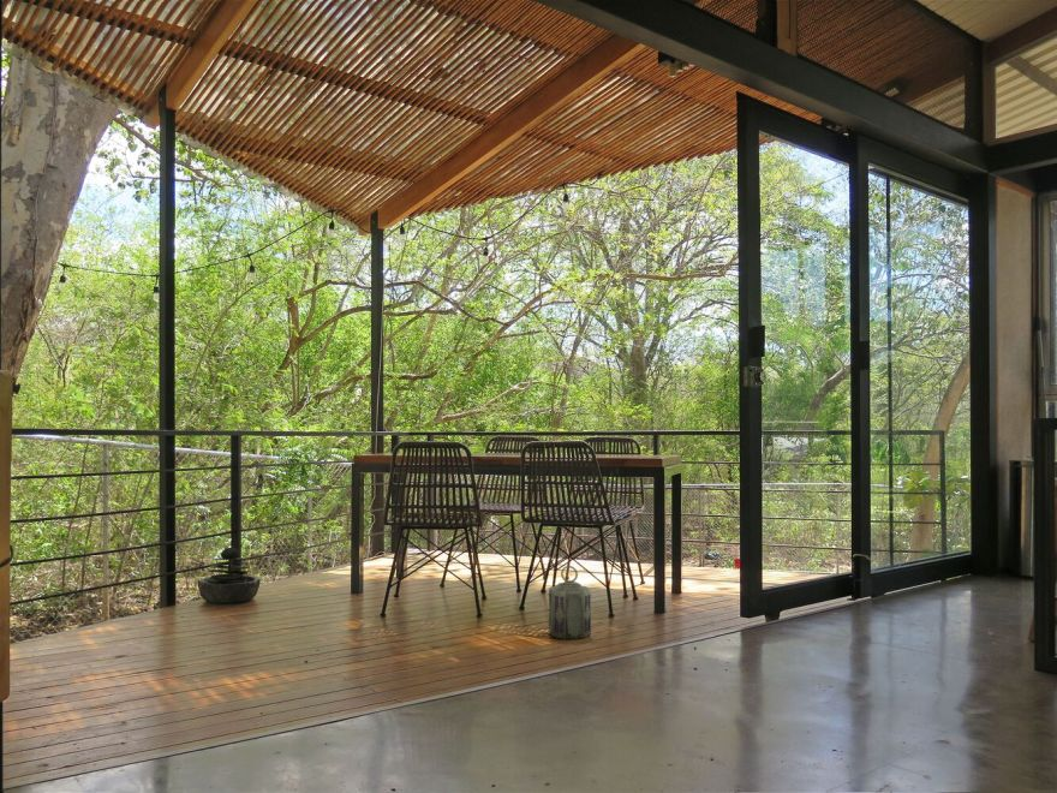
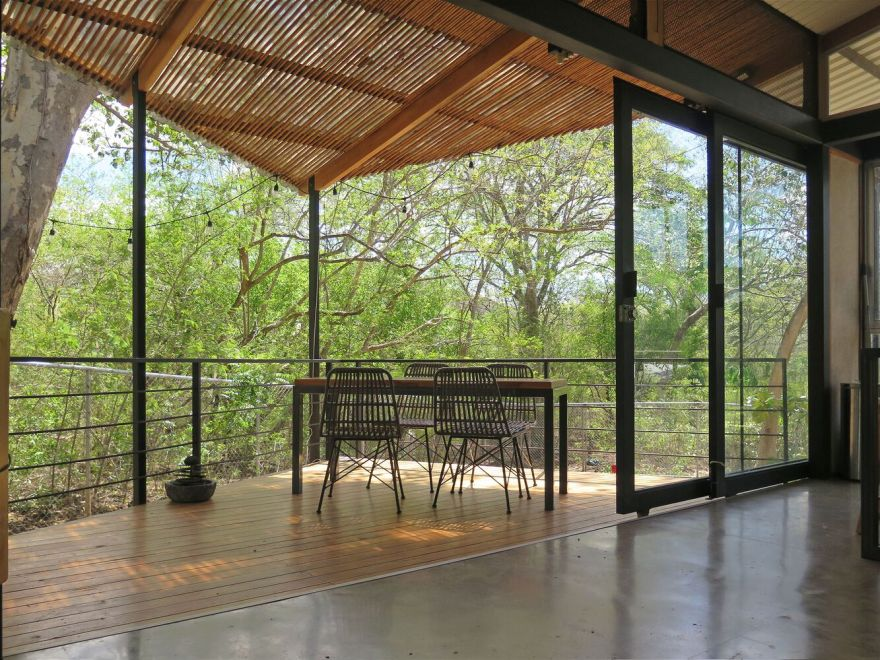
- lantern (569, 600)
